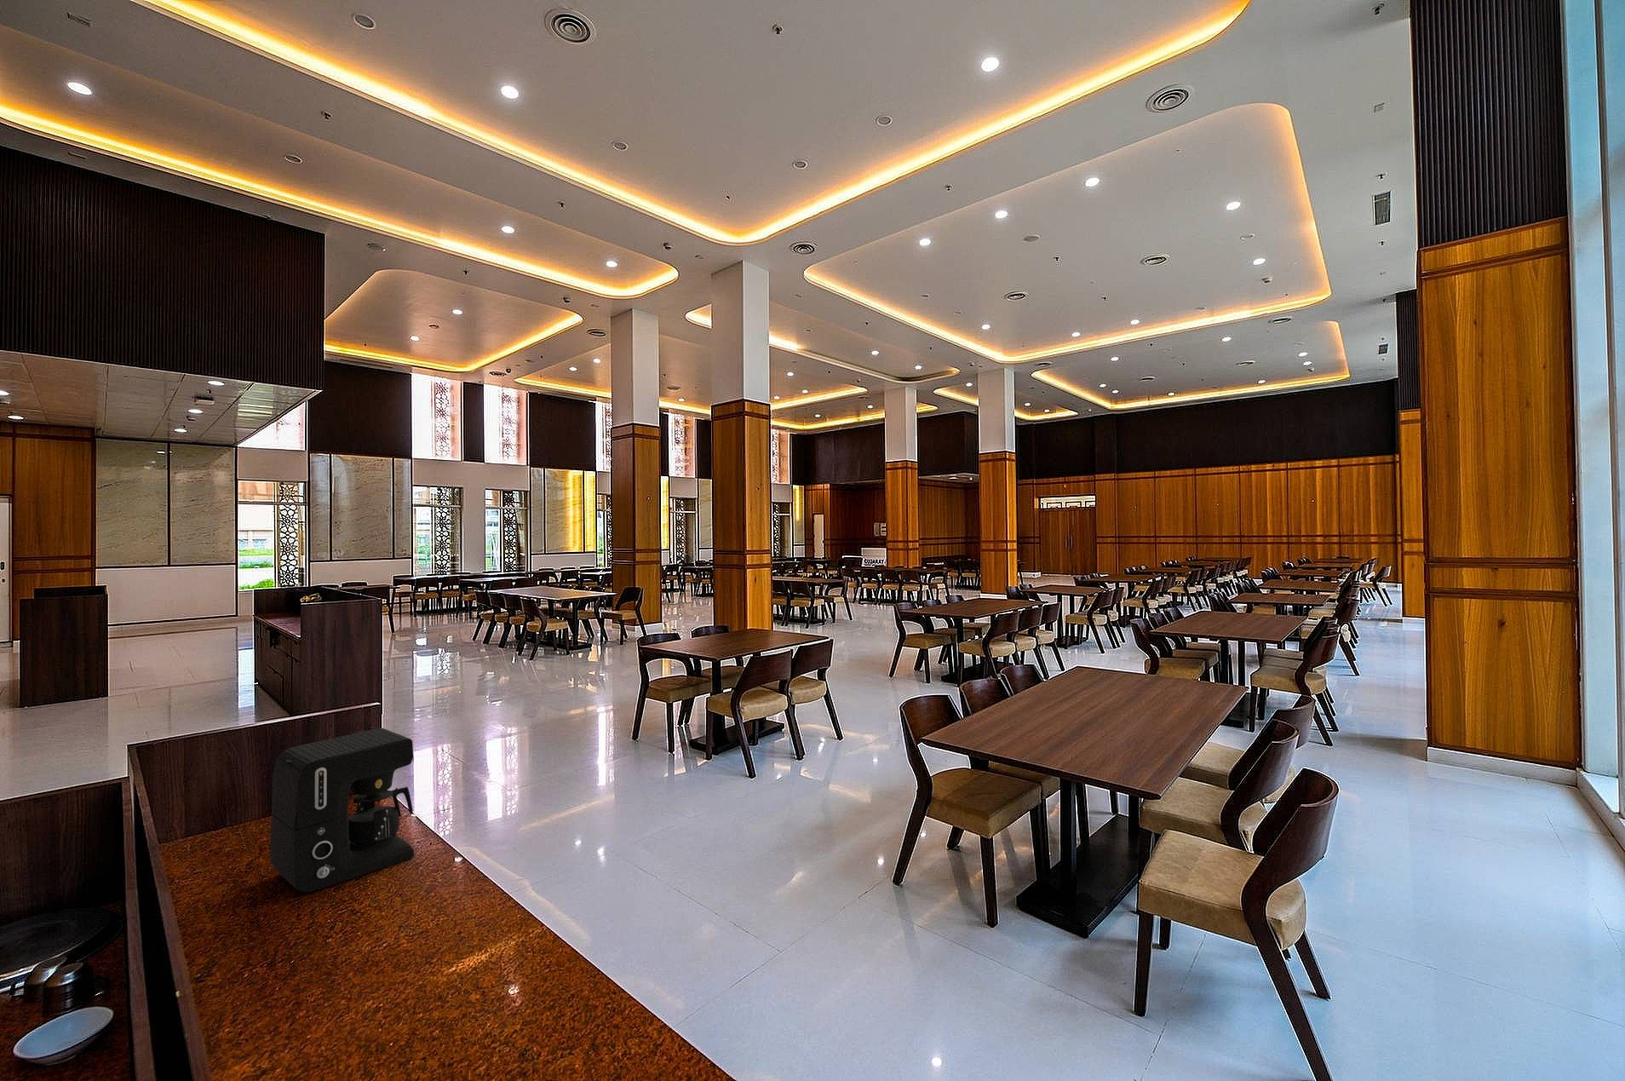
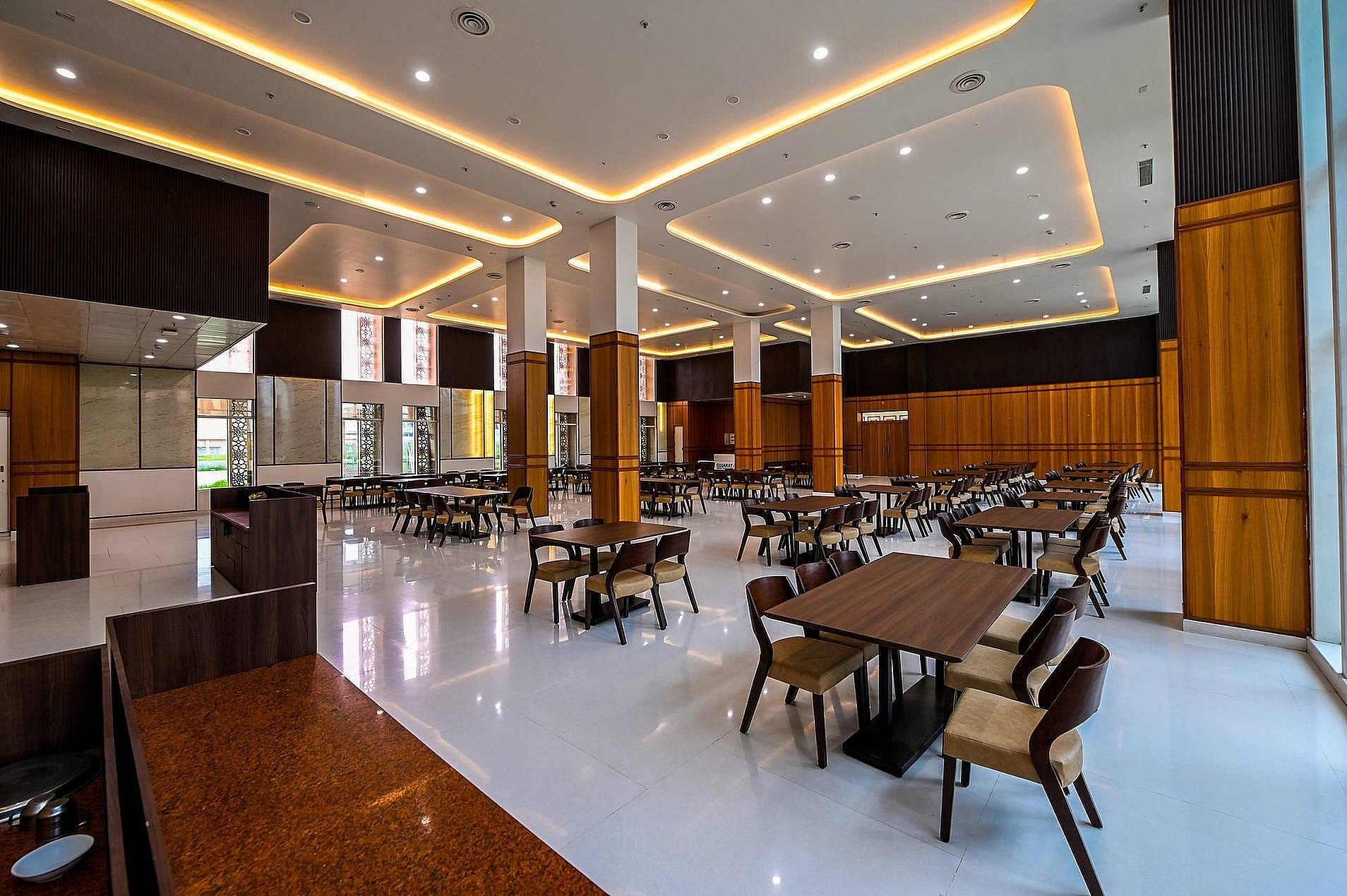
- coffee maker (353, 802)
